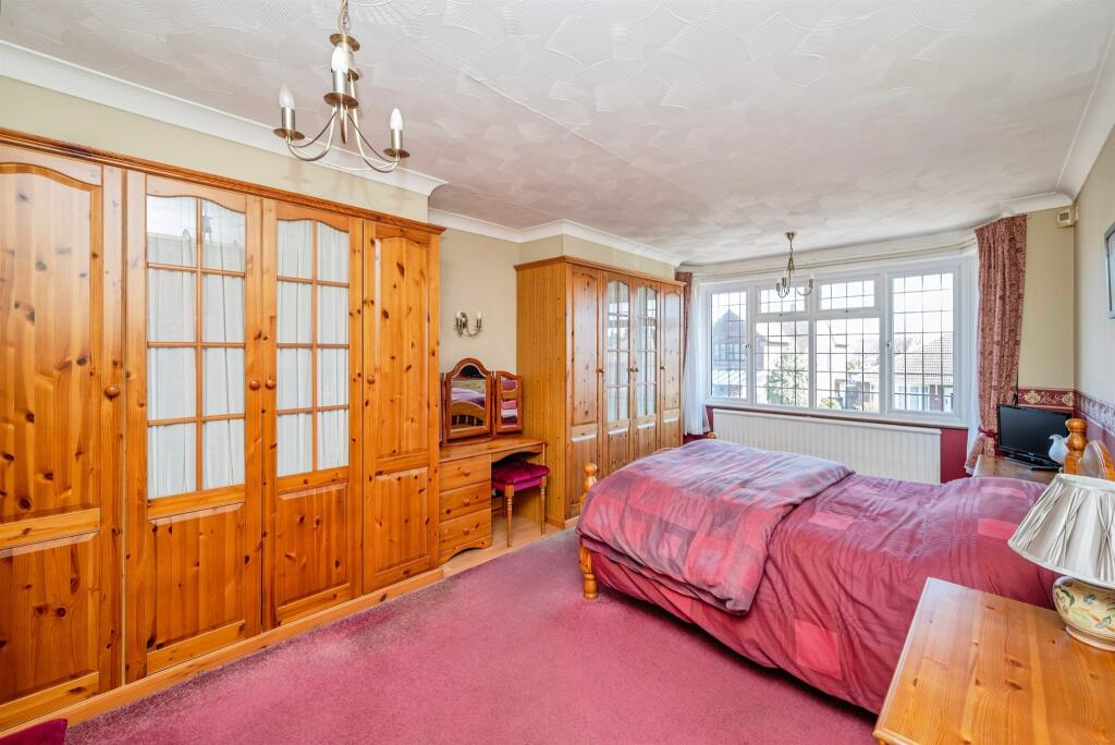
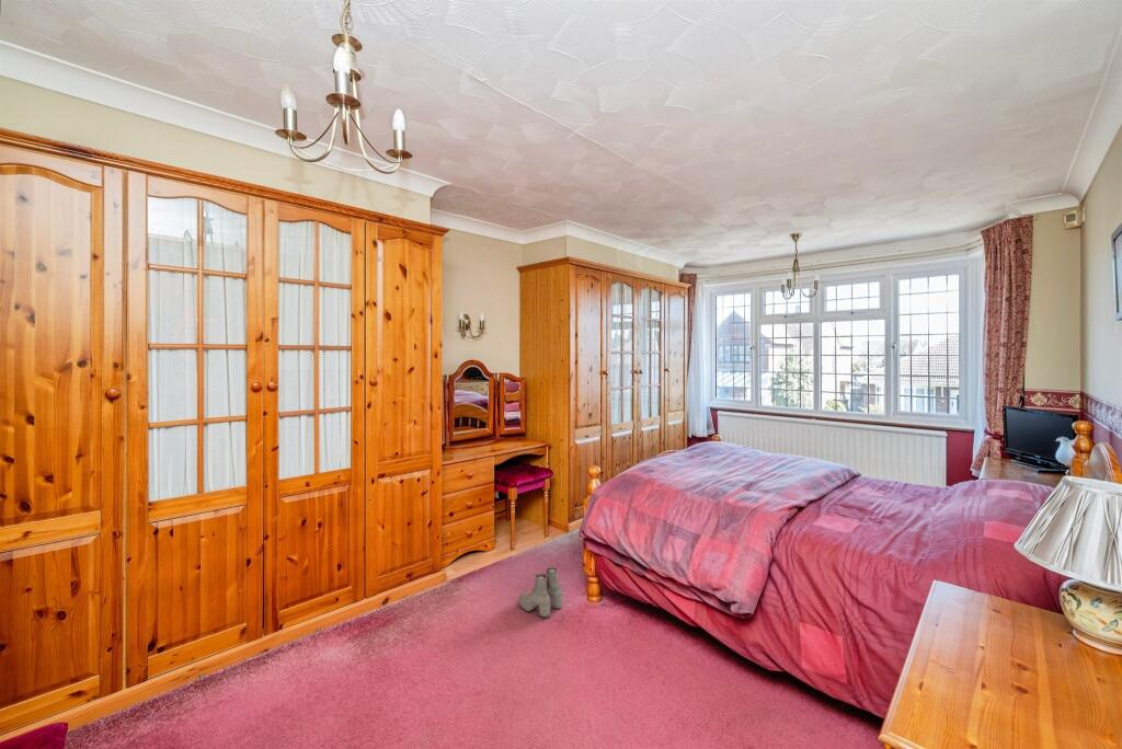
+ boots (540, 588)
